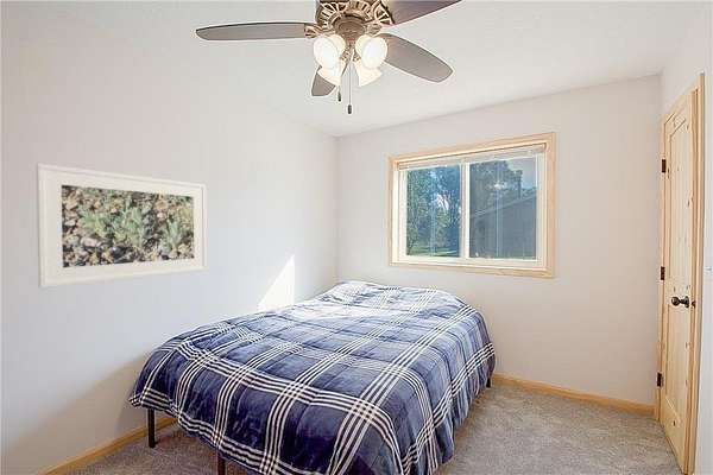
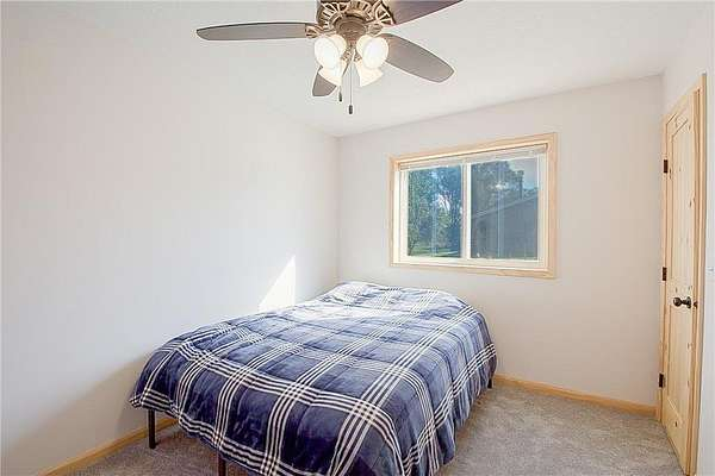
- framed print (137, 227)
